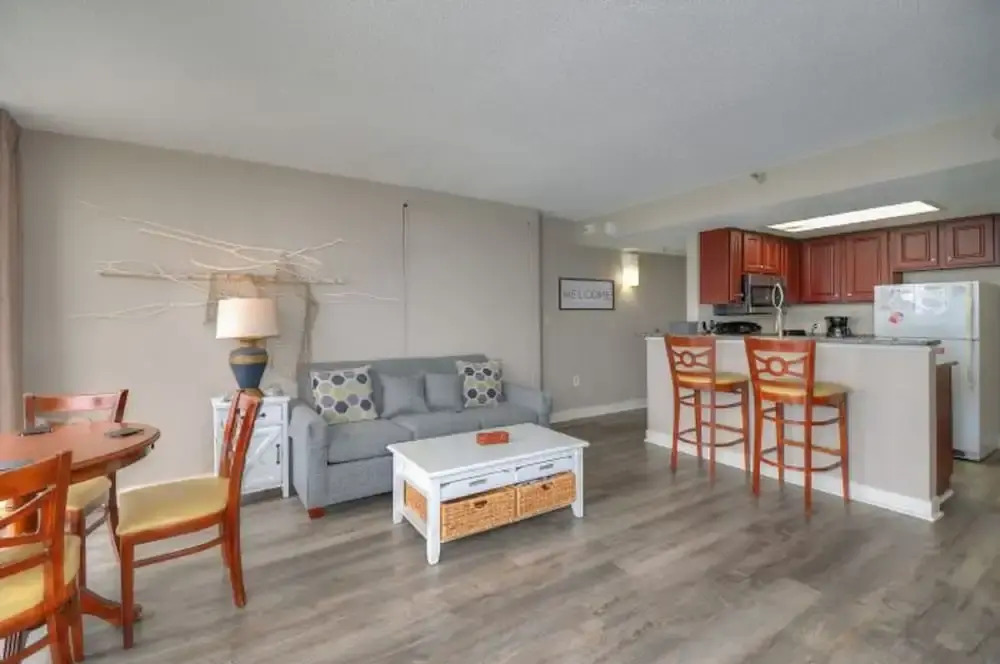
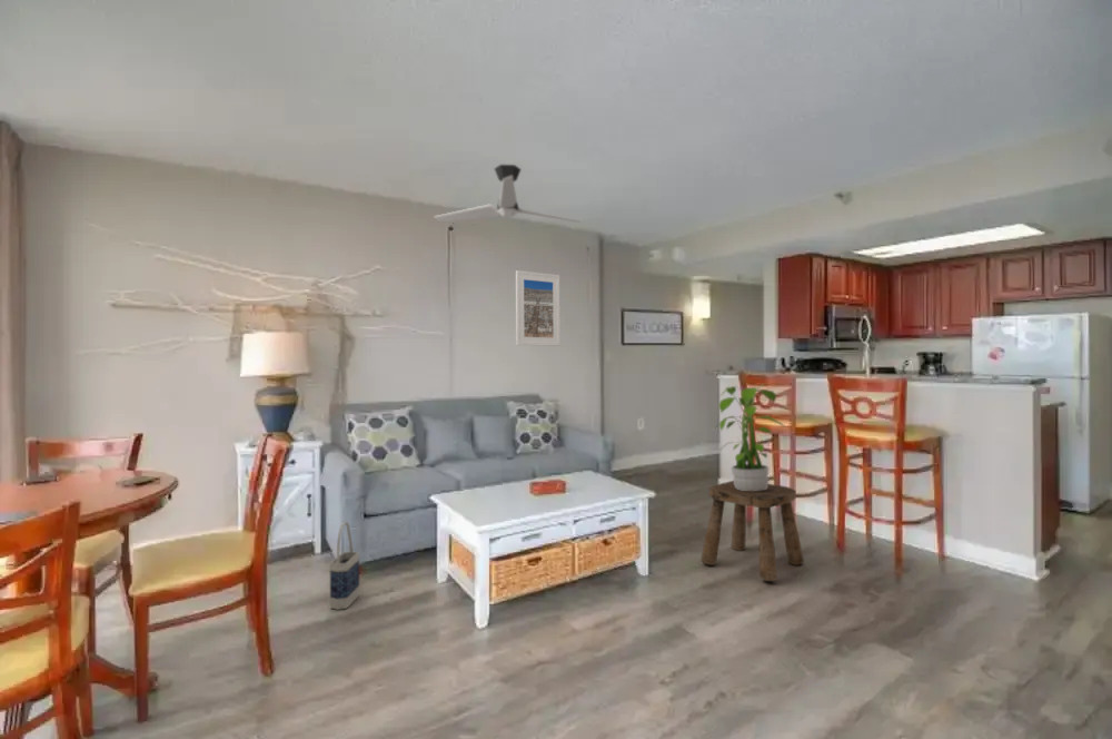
+ bag (345, 562)
+ ceiling fan (507, 185)
+ potted plant (753, 435)
+ stool (745, 525)
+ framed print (538, 308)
